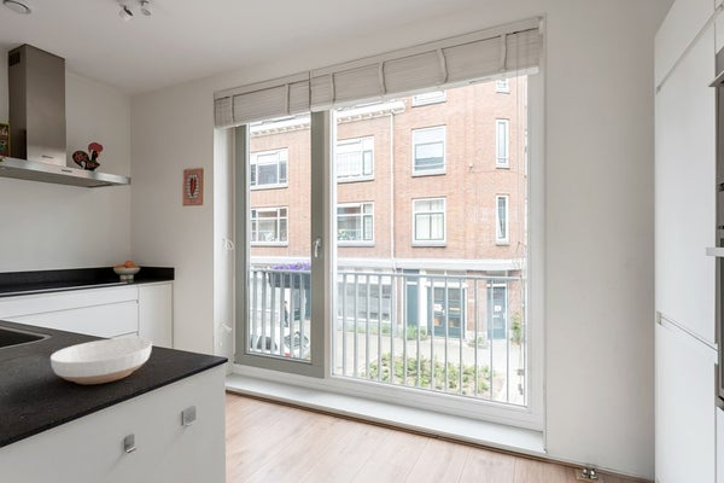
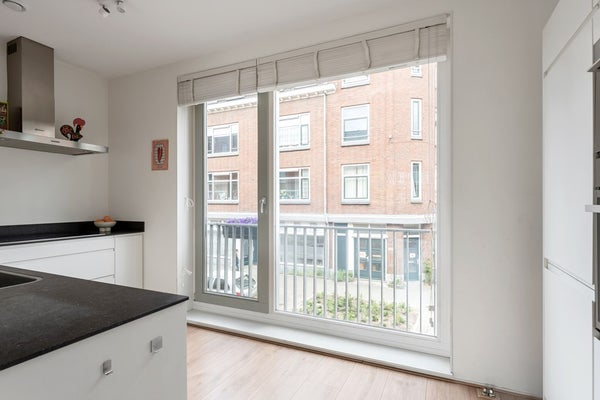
- bowl (104, 361)
